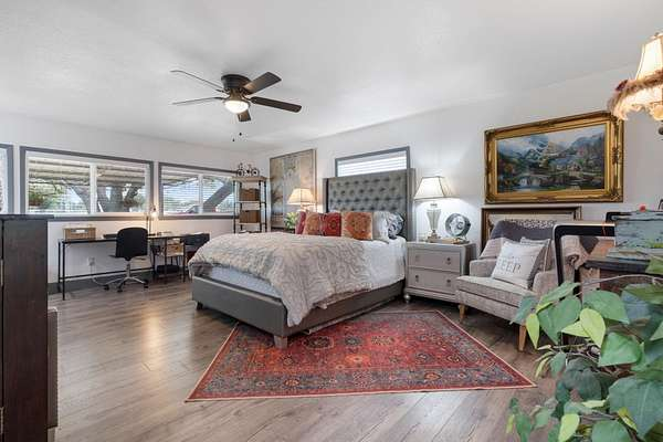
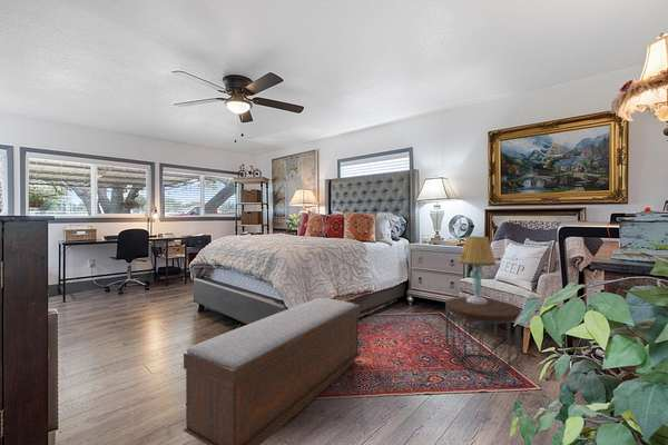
+ bench (289, 355)
+ table lamp (477, 268)
+ side table (482, 334)
